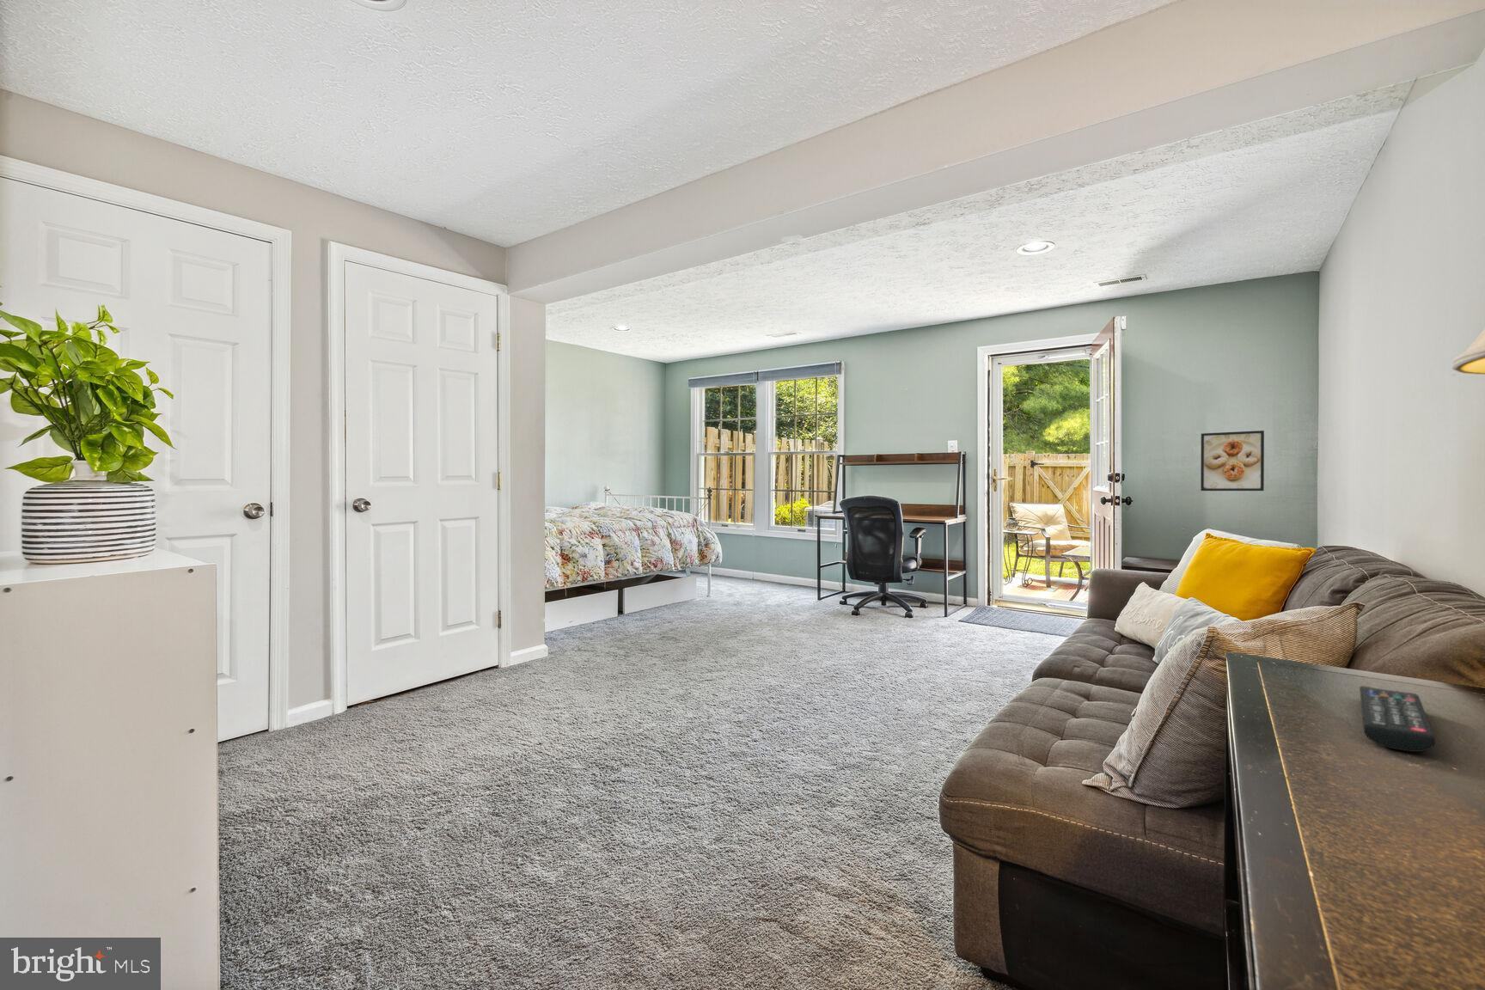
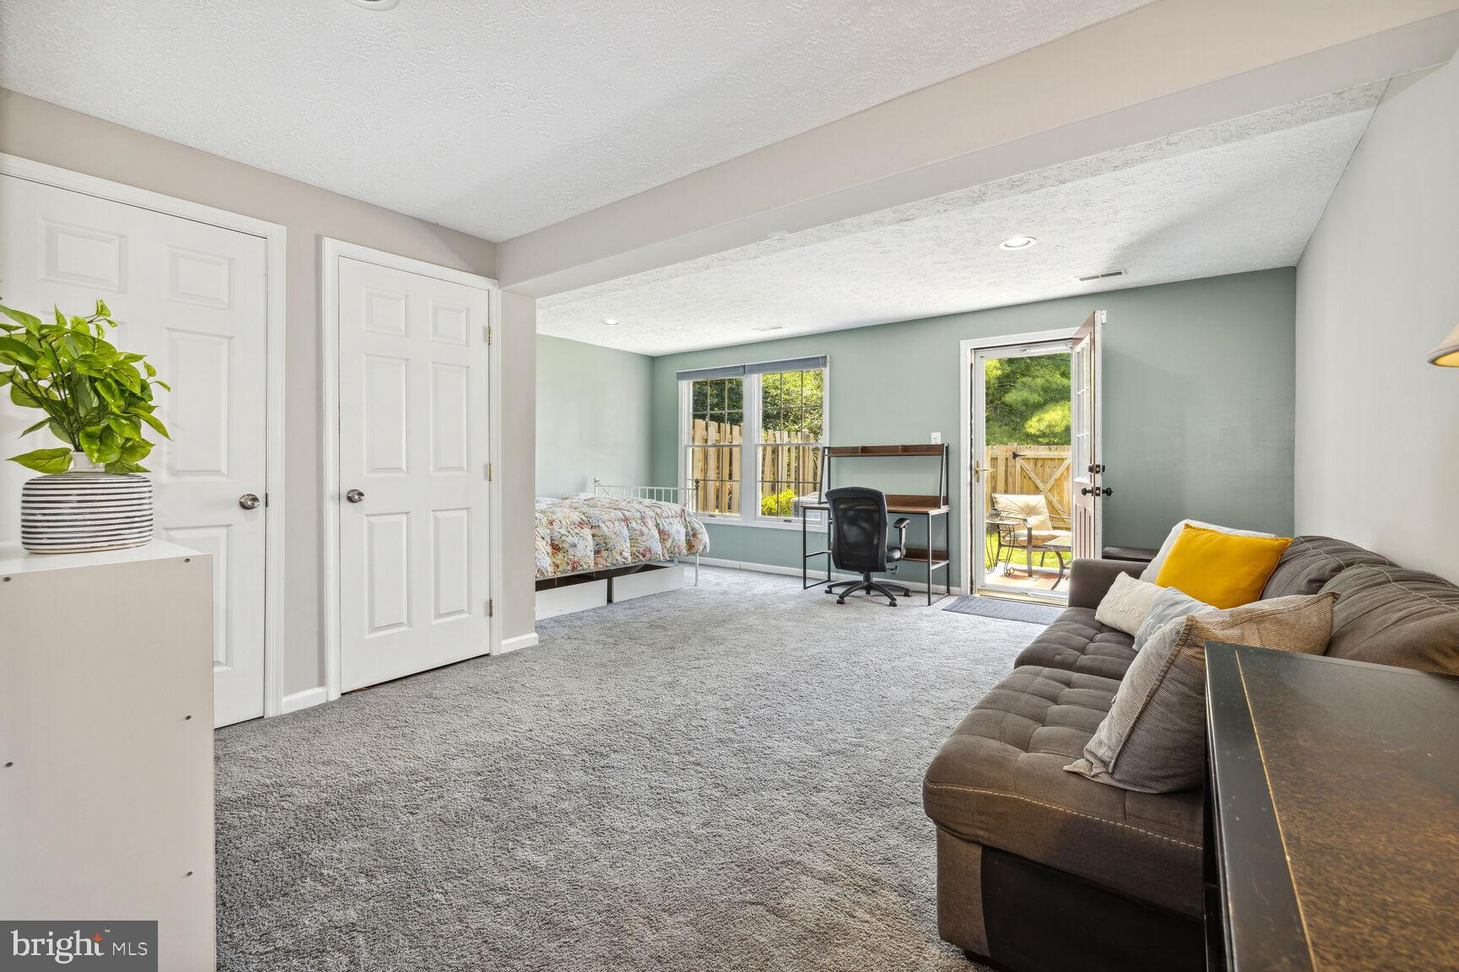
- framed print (1232, 462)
- remote control (1392, 715)
